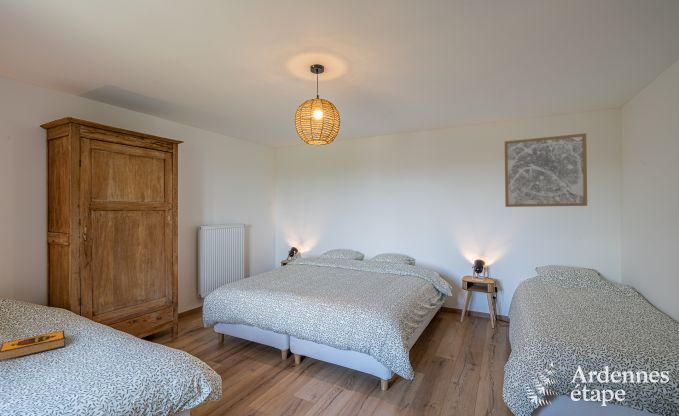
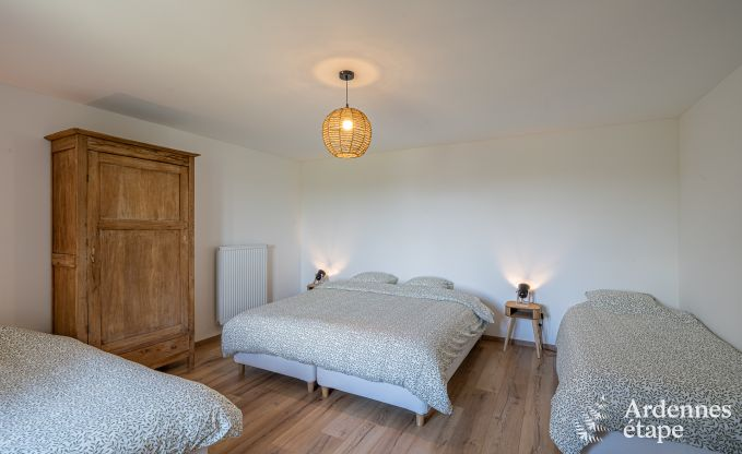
- hardback book (34, 344)
- wall art (543, 172)
